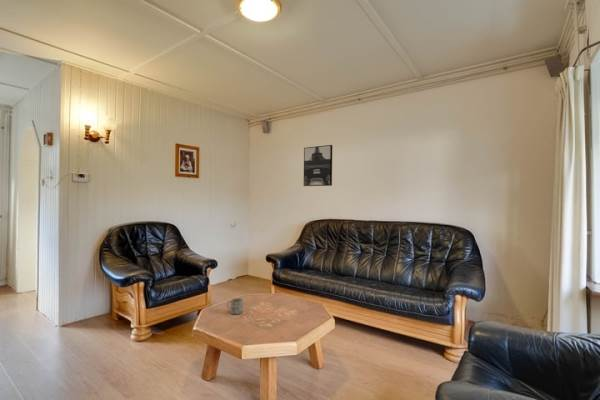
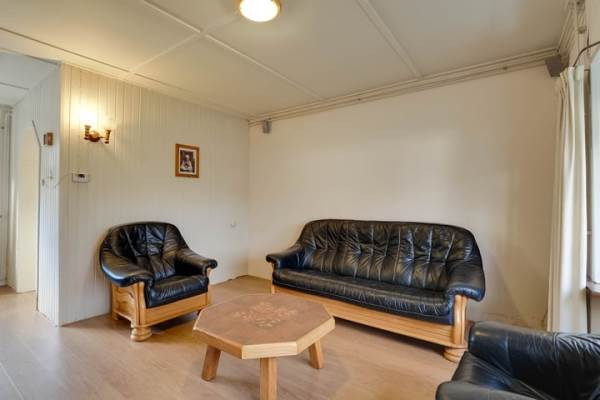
- mug (234, 306)
- wall art (317, 166)
